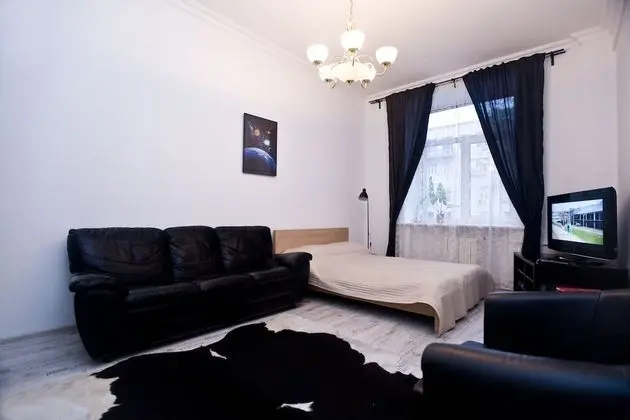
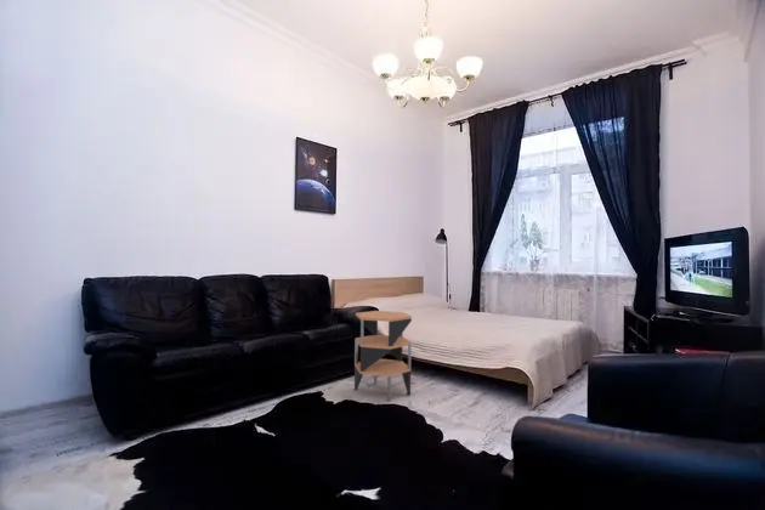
+ side table (381, 352)
